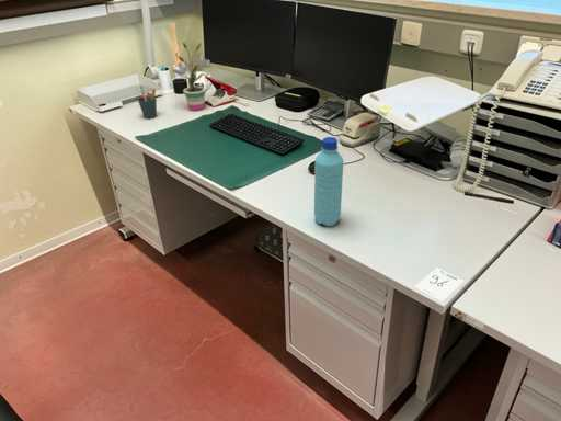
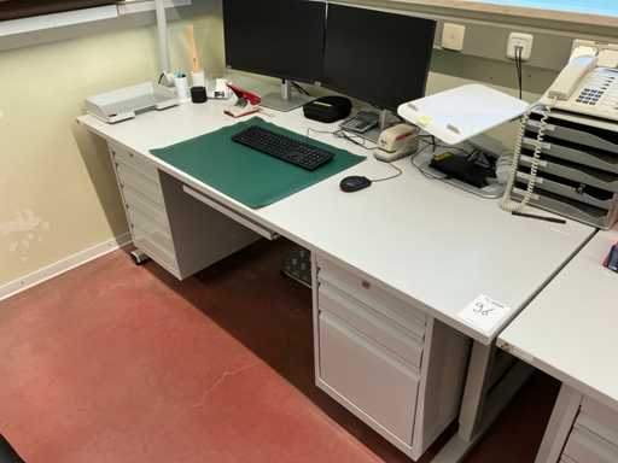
- pen holder (148, 102)
- water bottle (328, 182)
- potted plant (192, 72)
